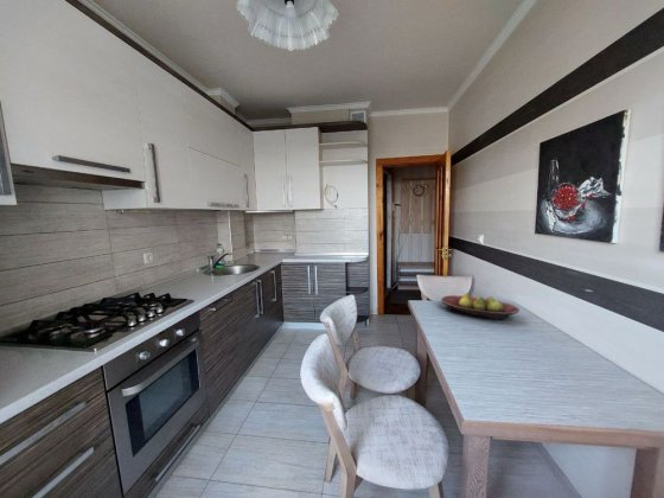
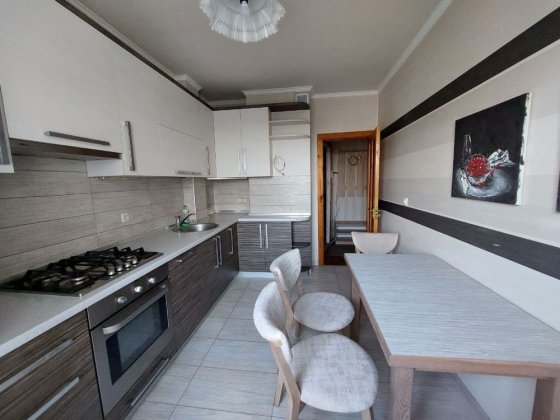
- fruit bowl (477, 304)
